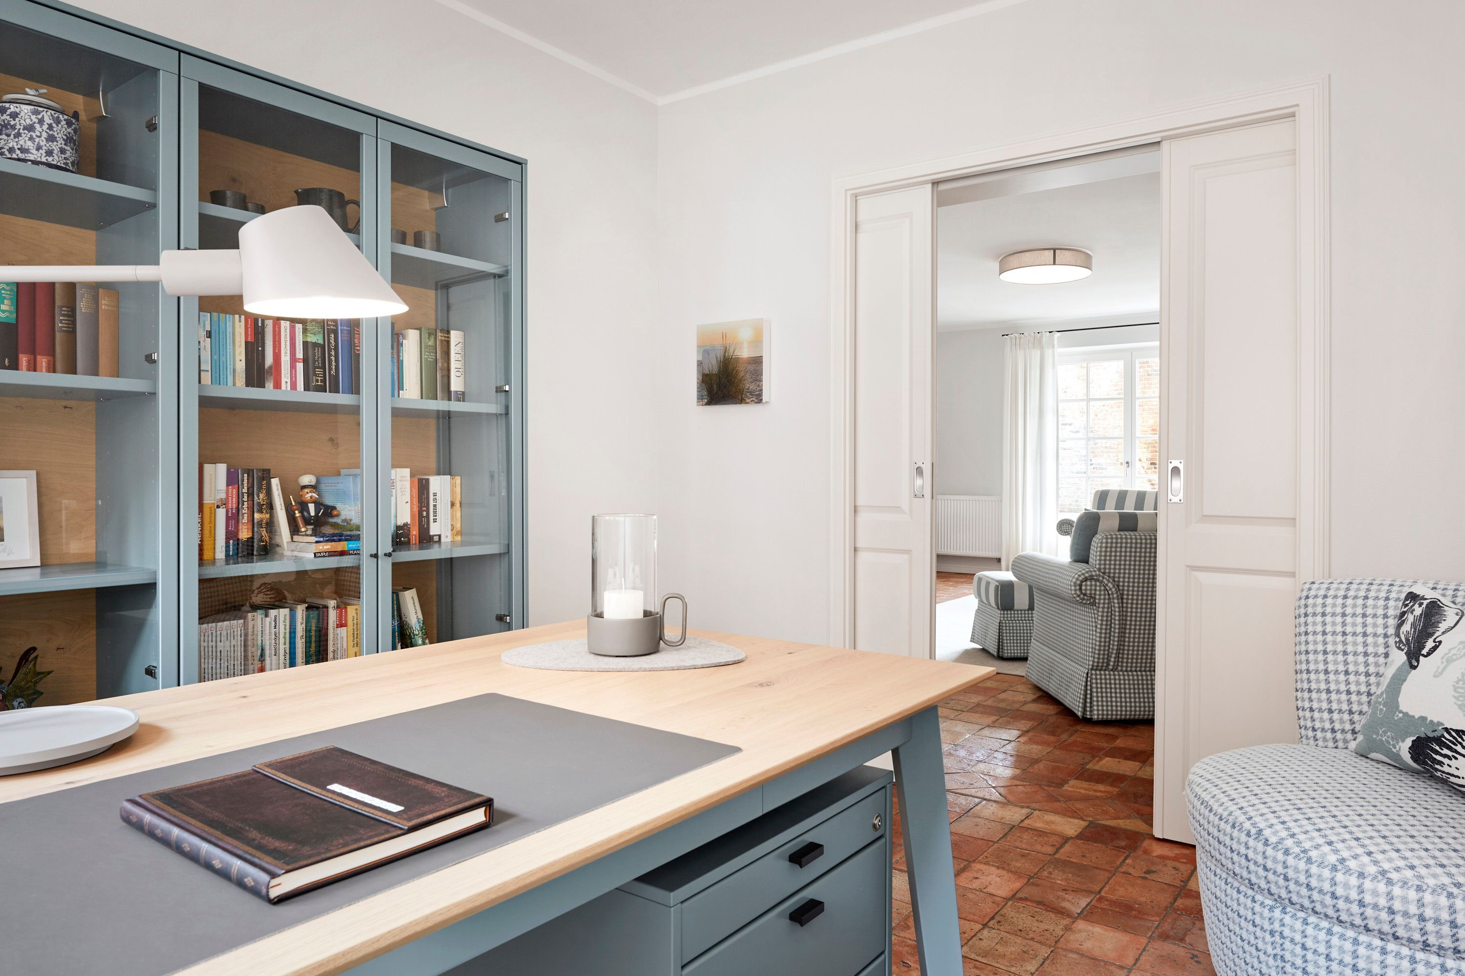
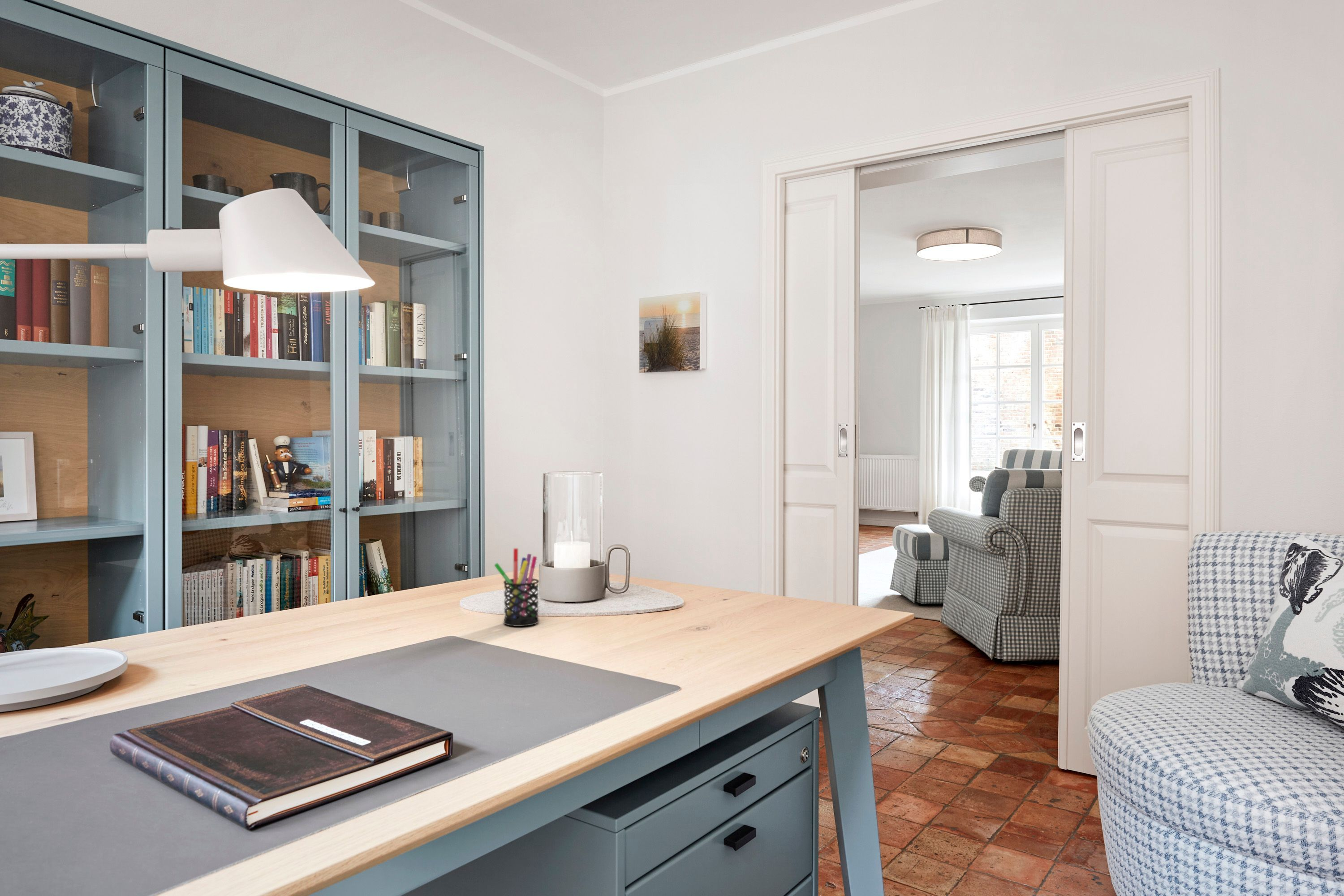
+ pen holder (517, 586)
